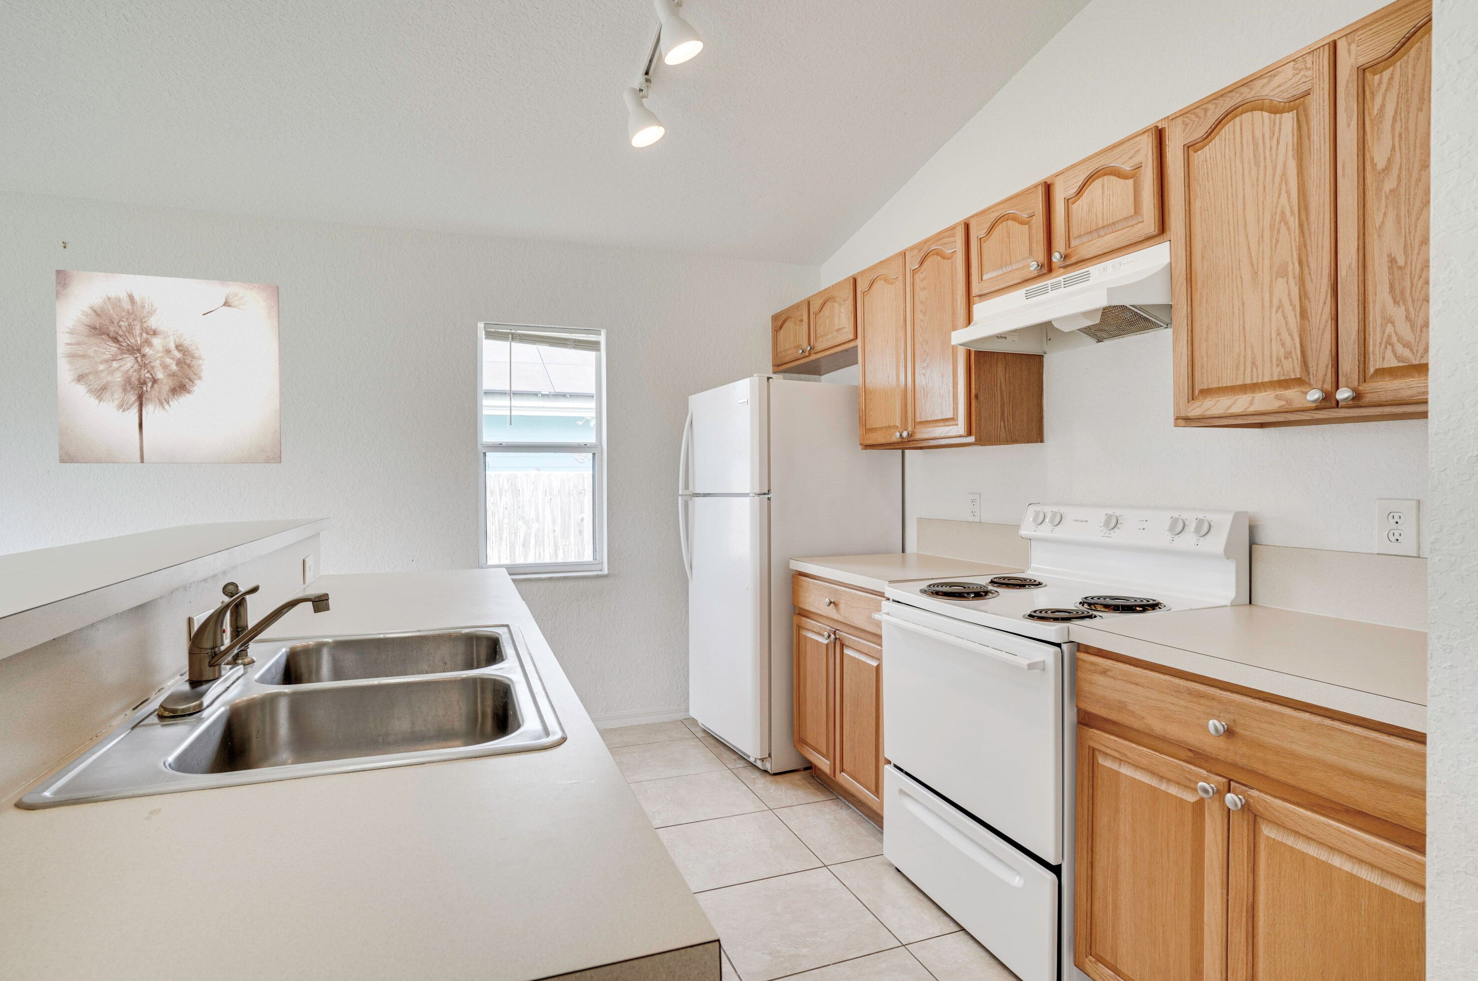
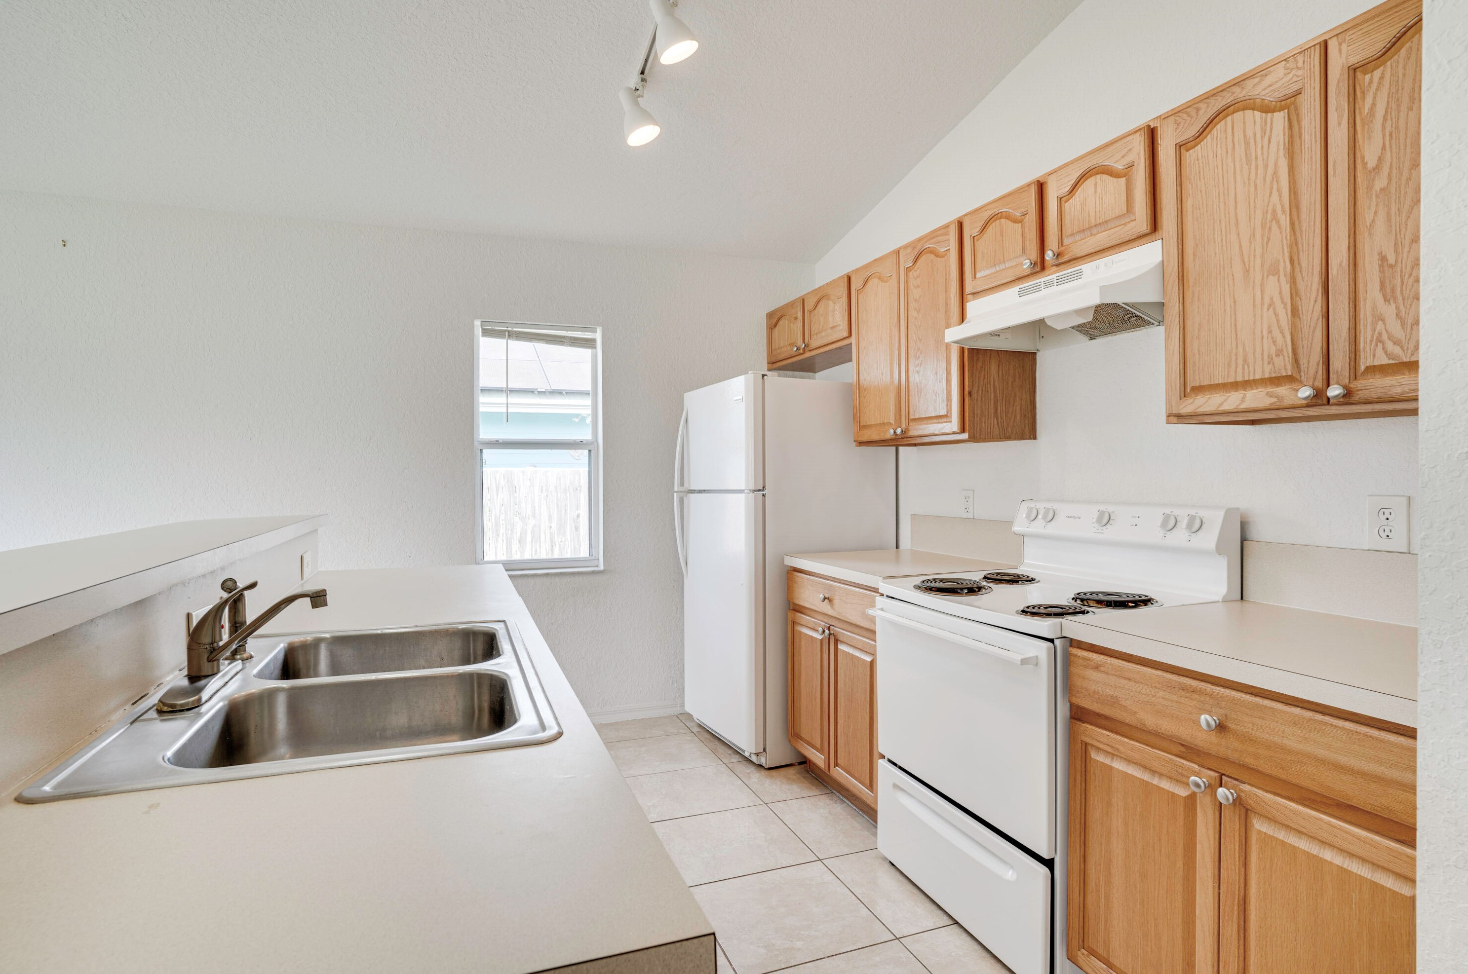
- wall art (173, 371)
